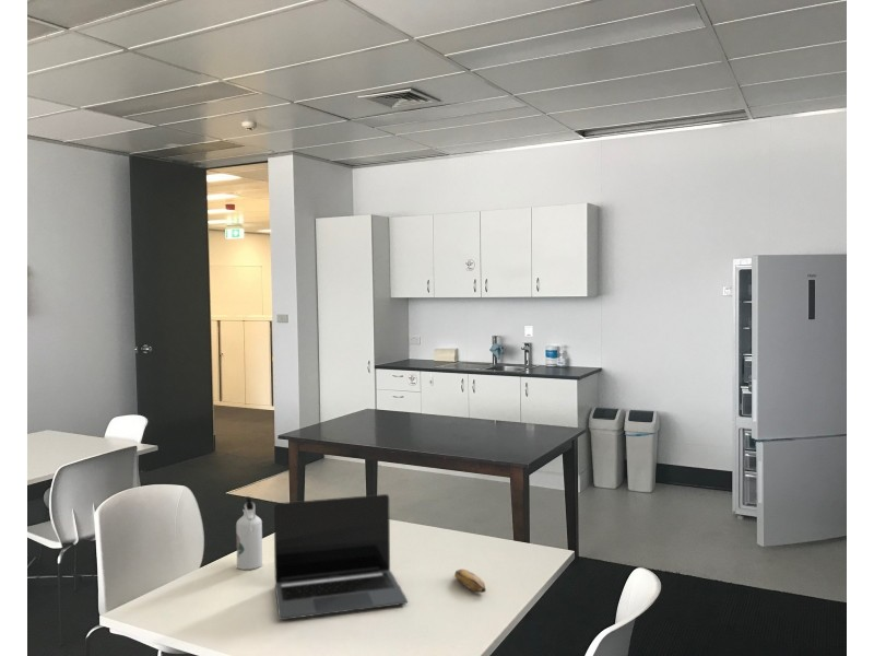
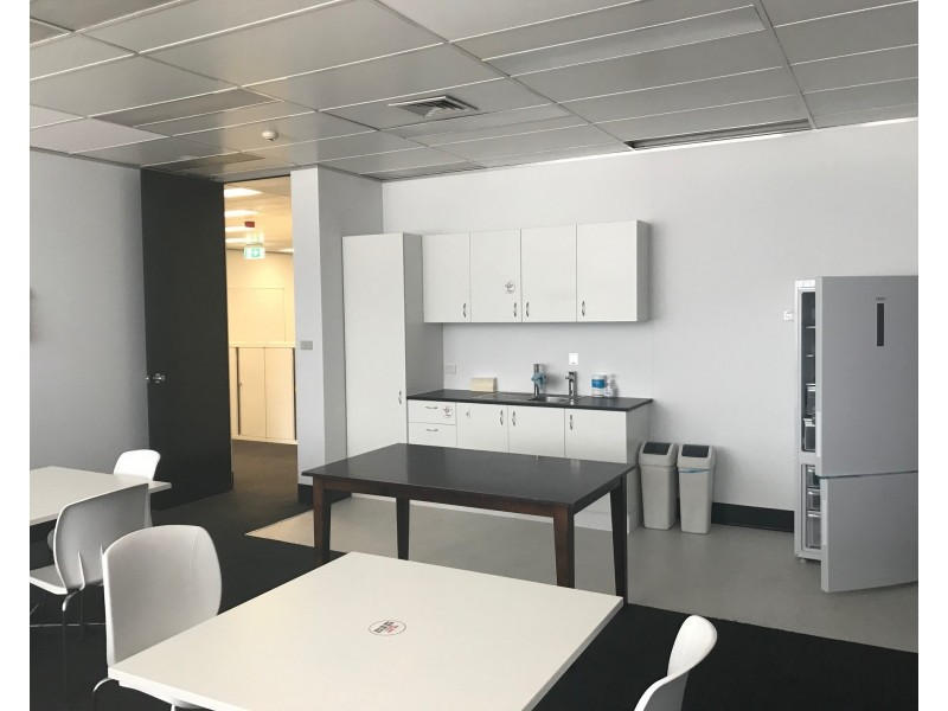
- water bottle (249, 532)
- banana (468, 577)
- laptop (338, 552)
